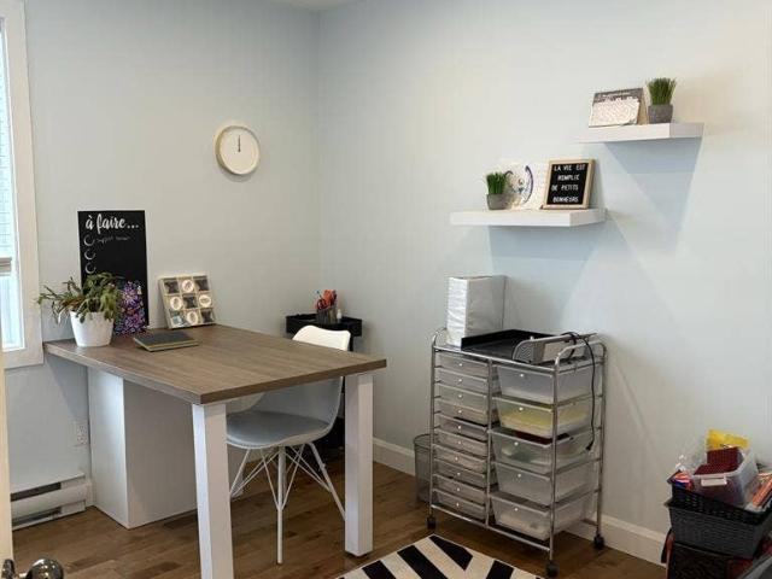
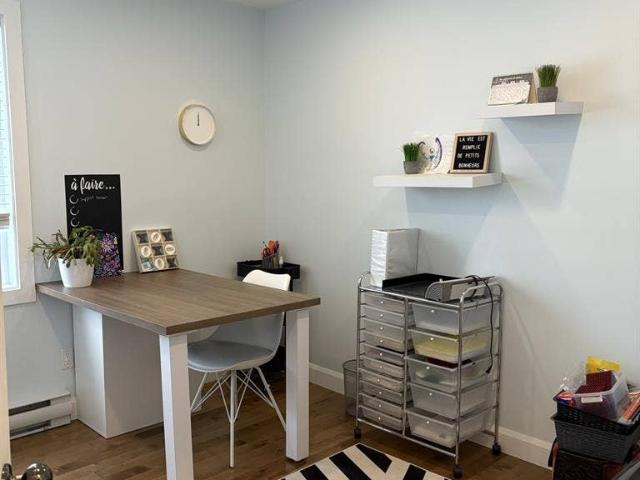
- notepad (165, 340)
